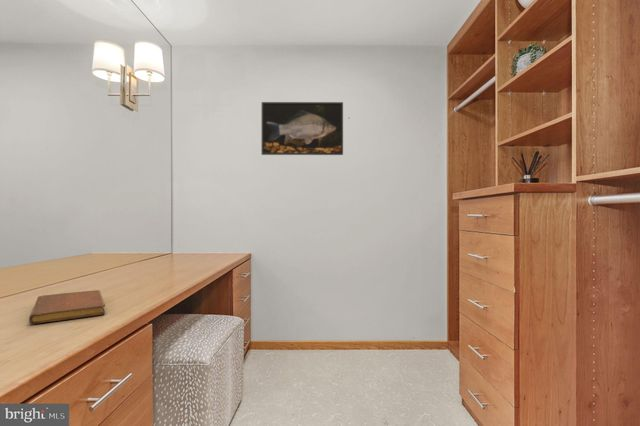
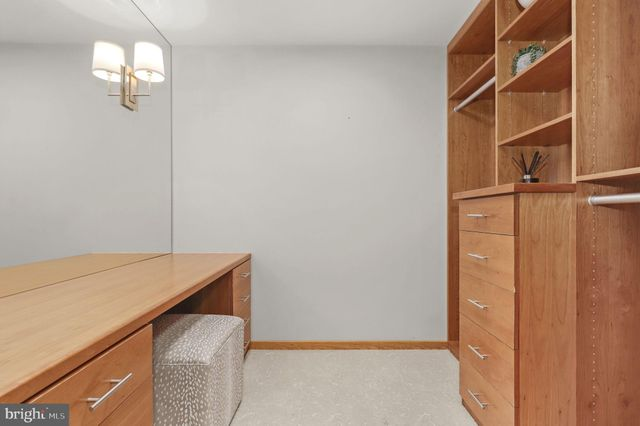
- notebook (69, 304)
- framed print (302, 128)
